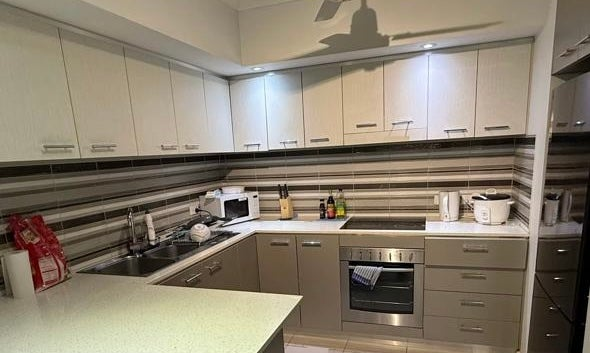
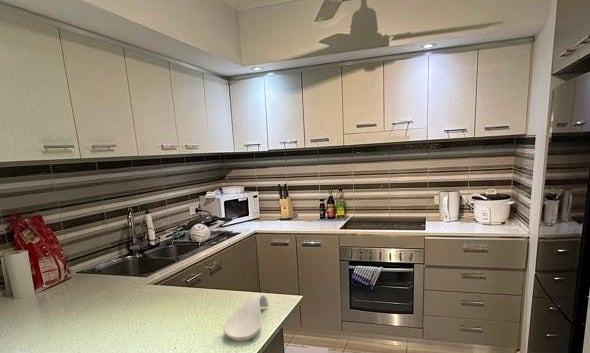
+ spoon rest (249, 314)
